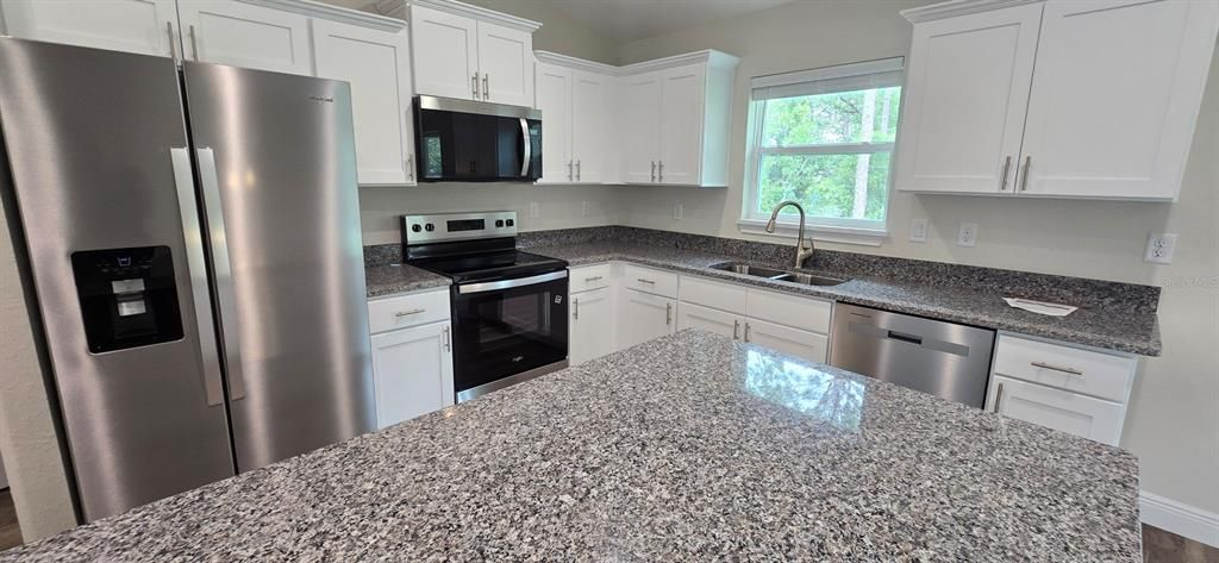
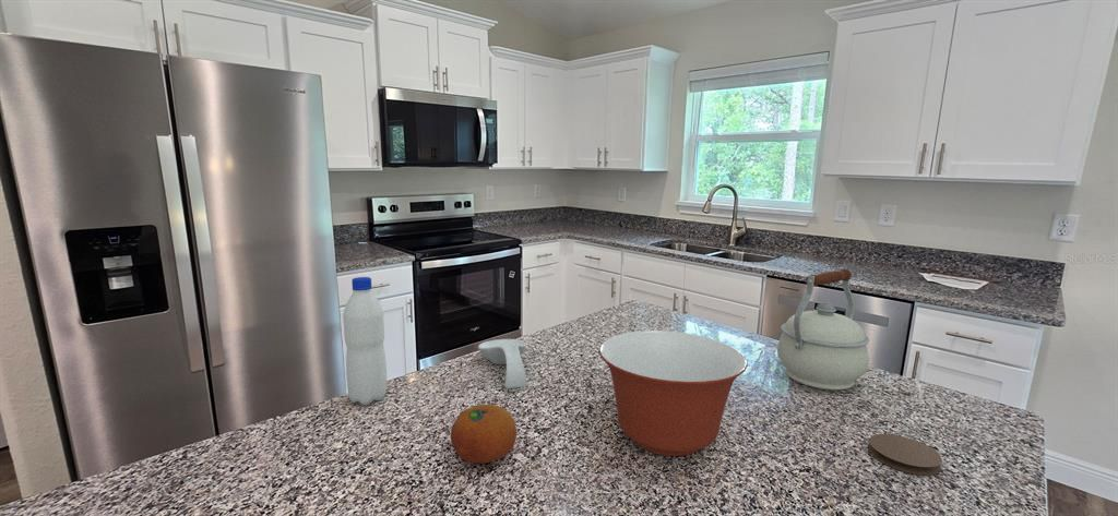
+ mixing bowl (668, 395)
+ spoon rest (507, 353)
+ water bottle (365, 339)
+ fruit (484, 433)
+ coaster (904, 453)
+ kettle (828, 324)
